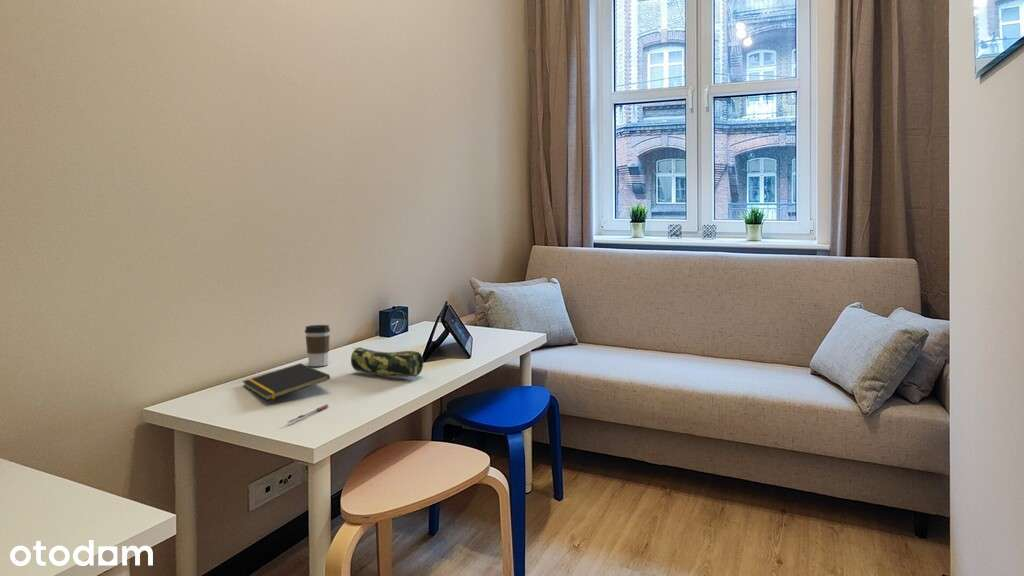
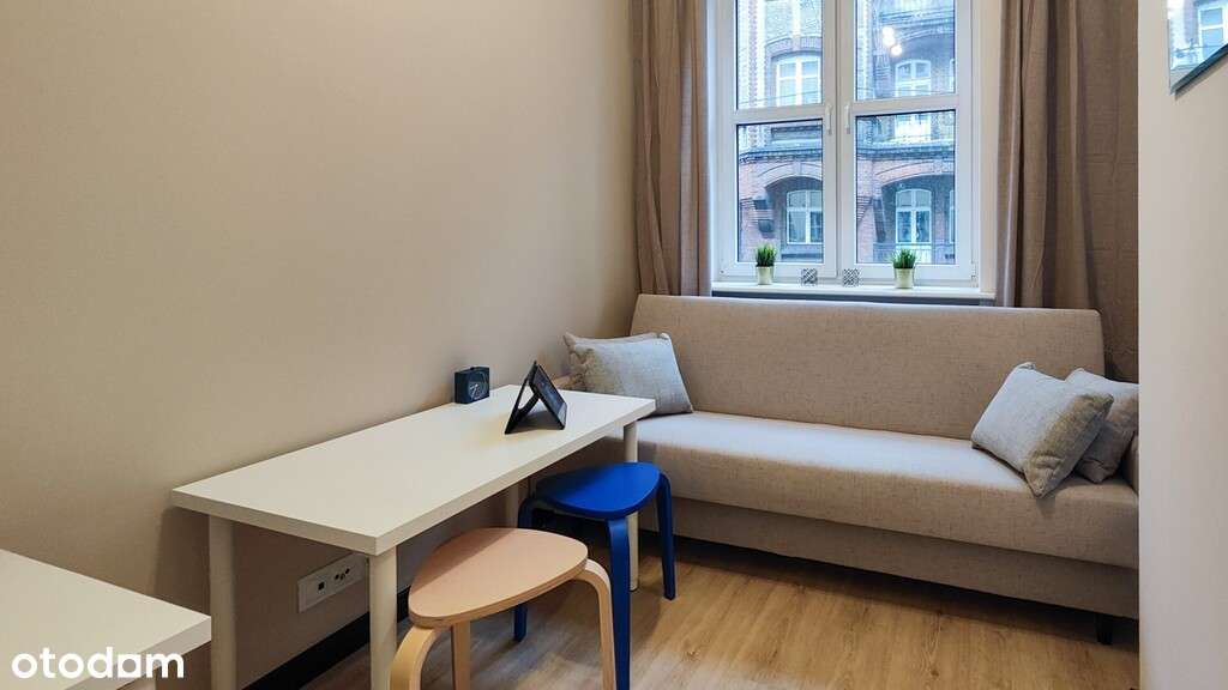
- pen (308, 413)
- notepad (285, 380)
- pencil case (385, 362)
- coffee cup (317, 345)
